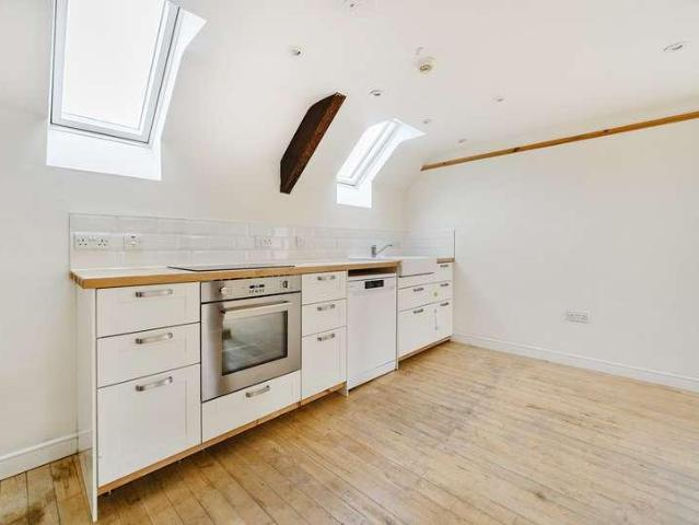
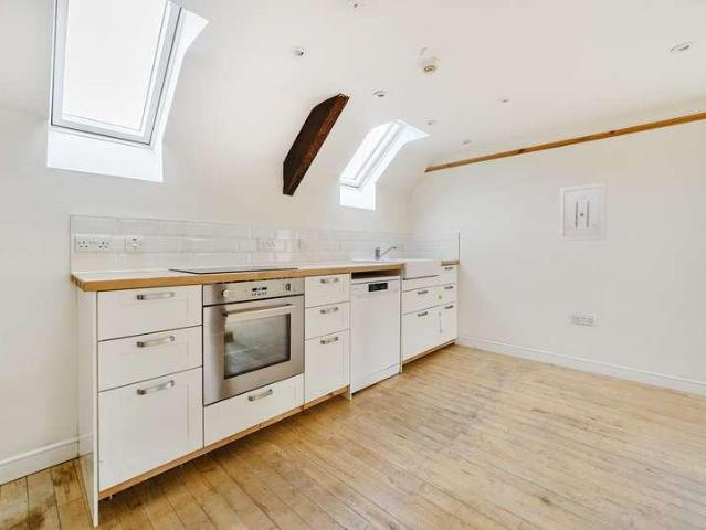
+ wall art (581, 212)
